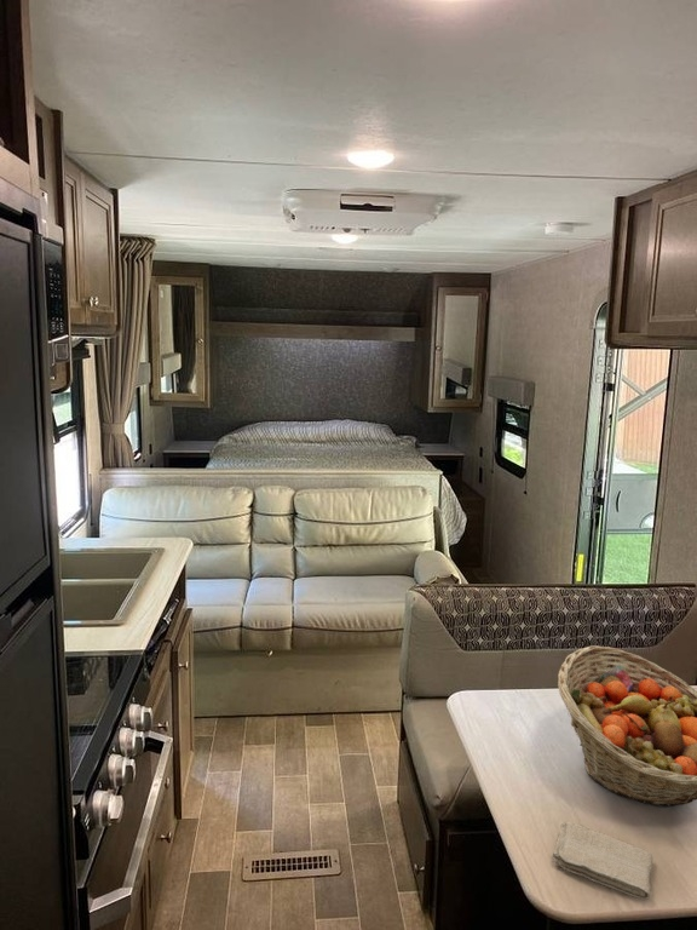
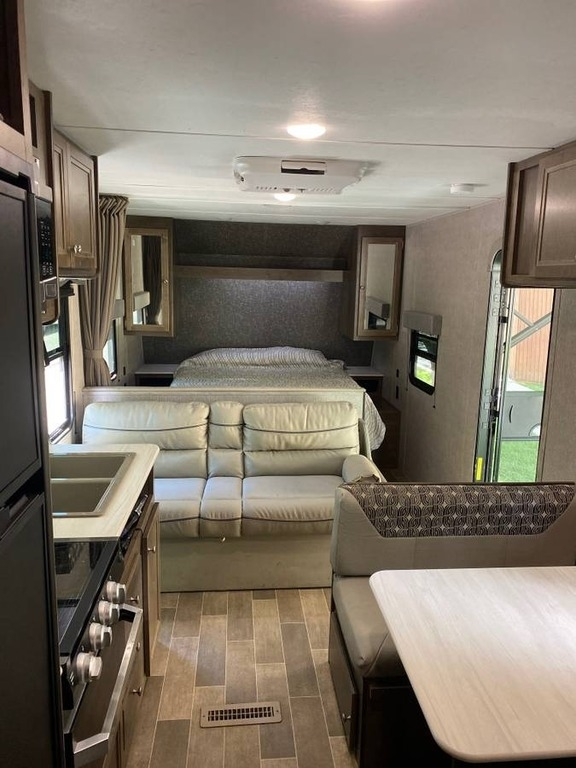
- fruit basket (640, 721)
- washcloth (603, 856)
